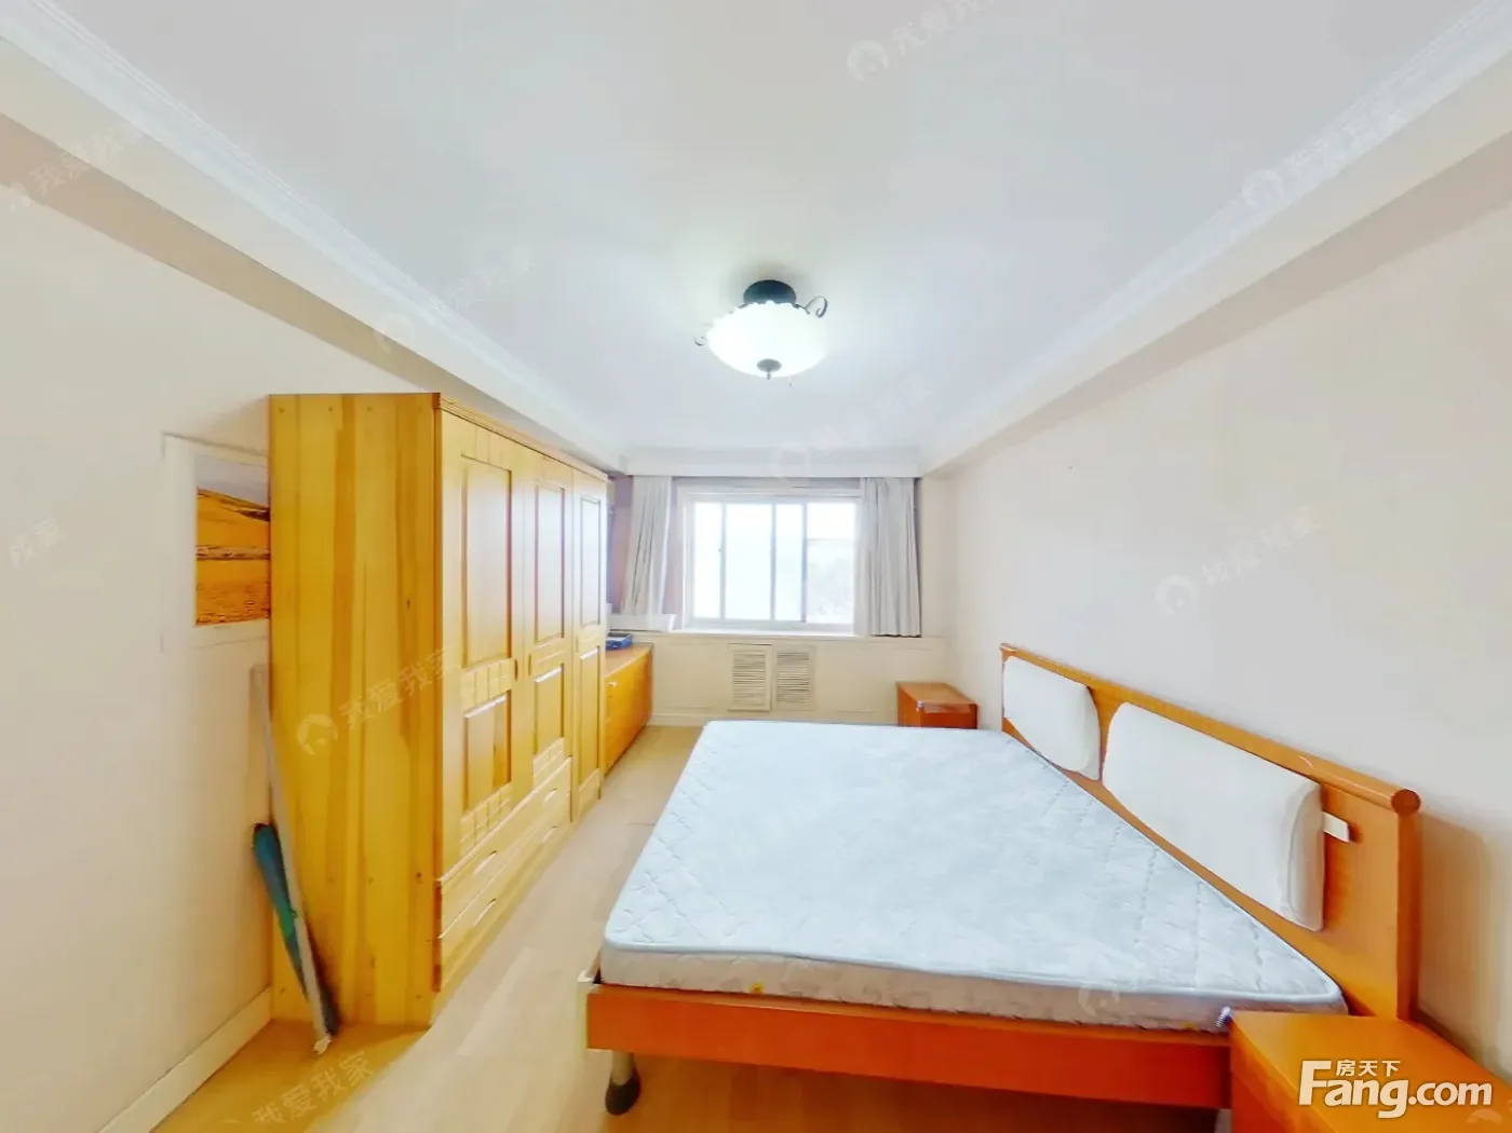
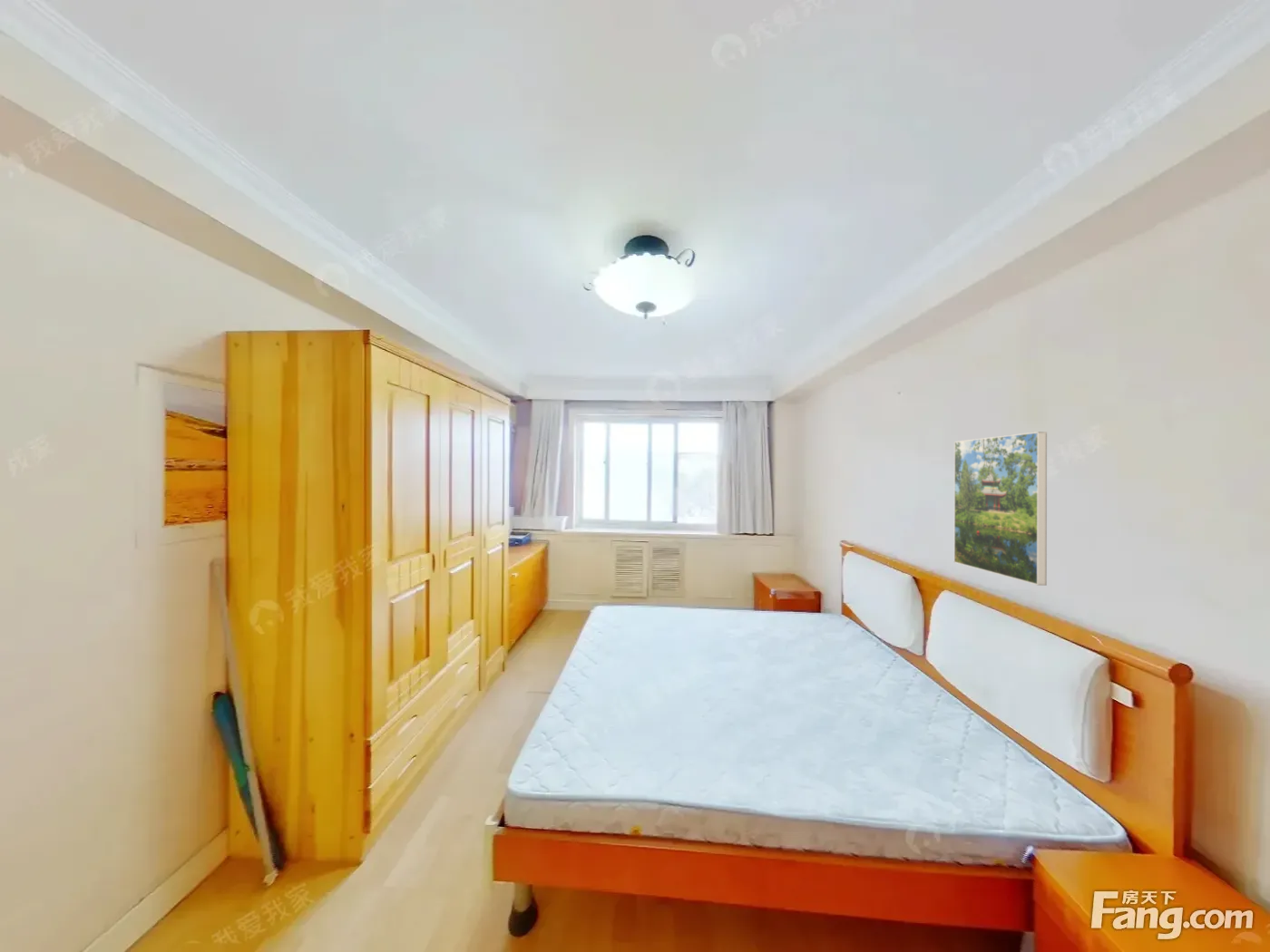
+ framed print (994, 504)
